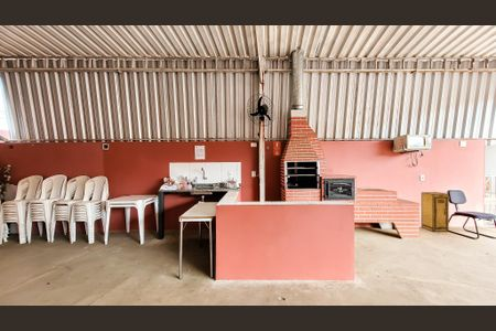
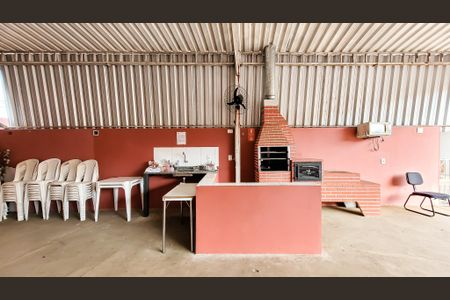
- storage cabinet (434, 211)
